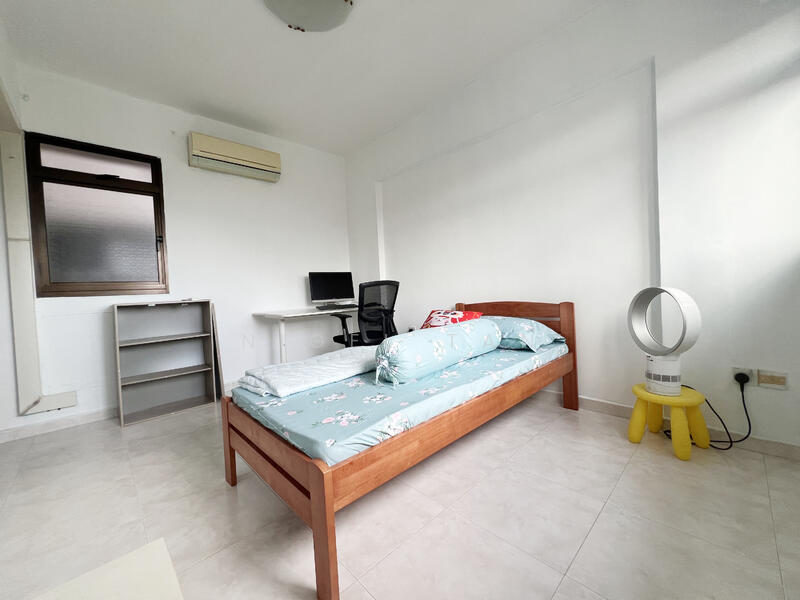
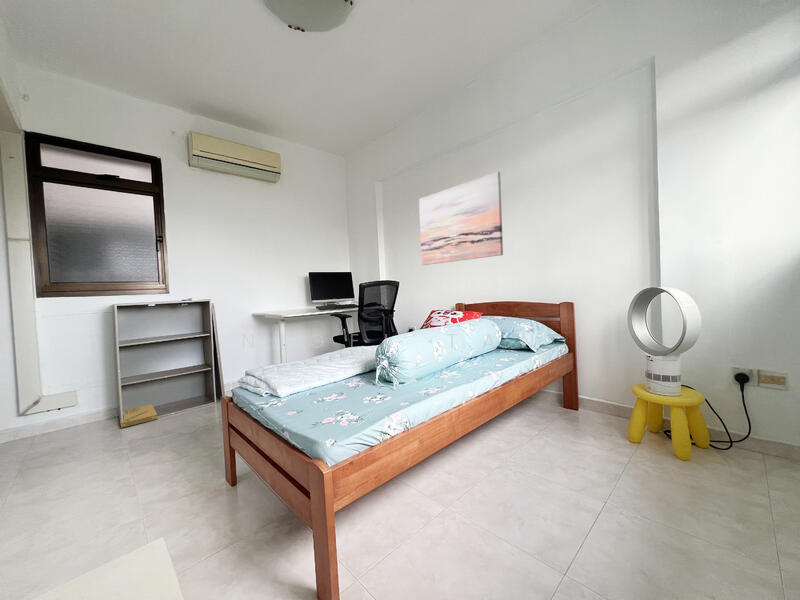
+ wall art (456, 223)
+ cardboard box (137, 415)
